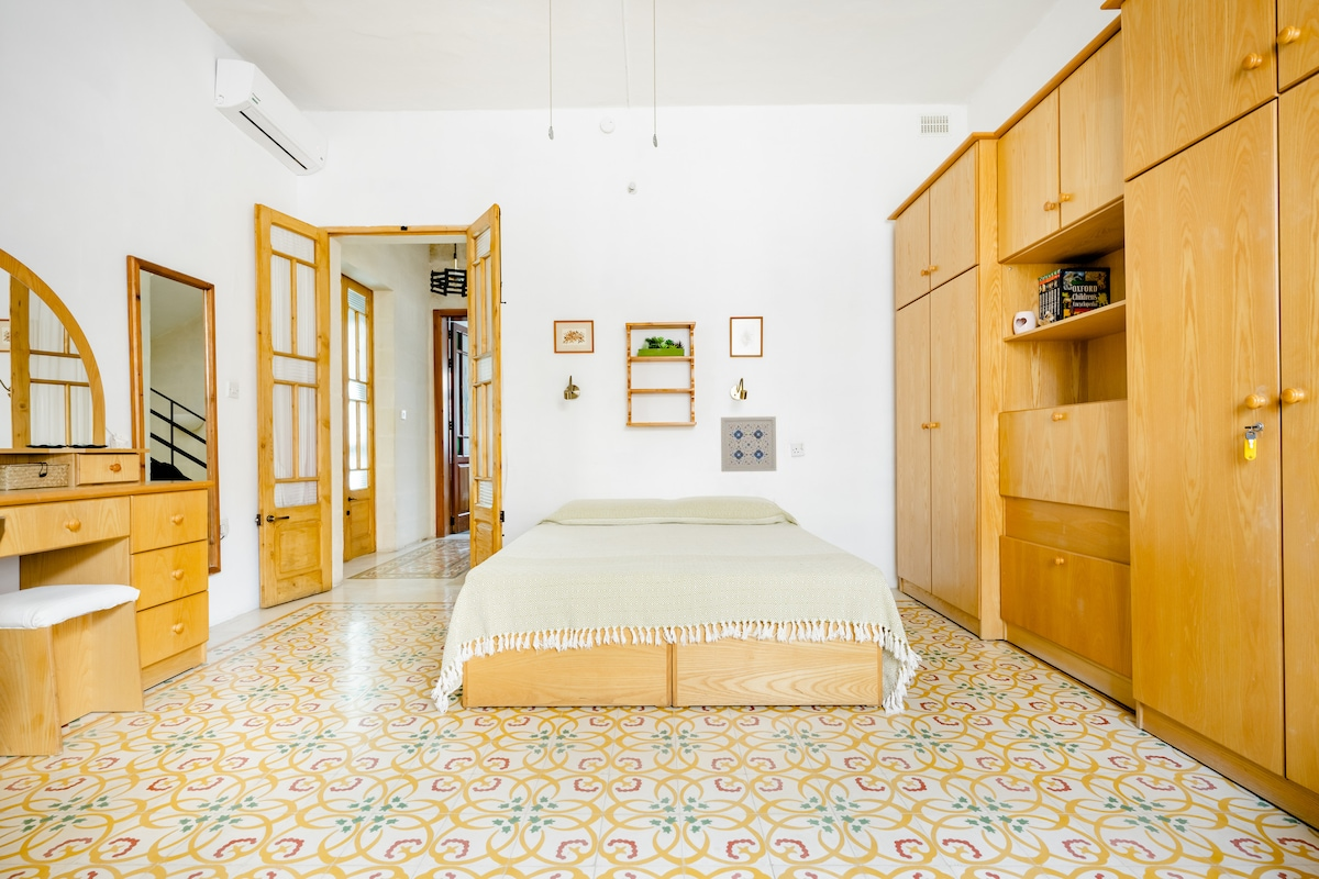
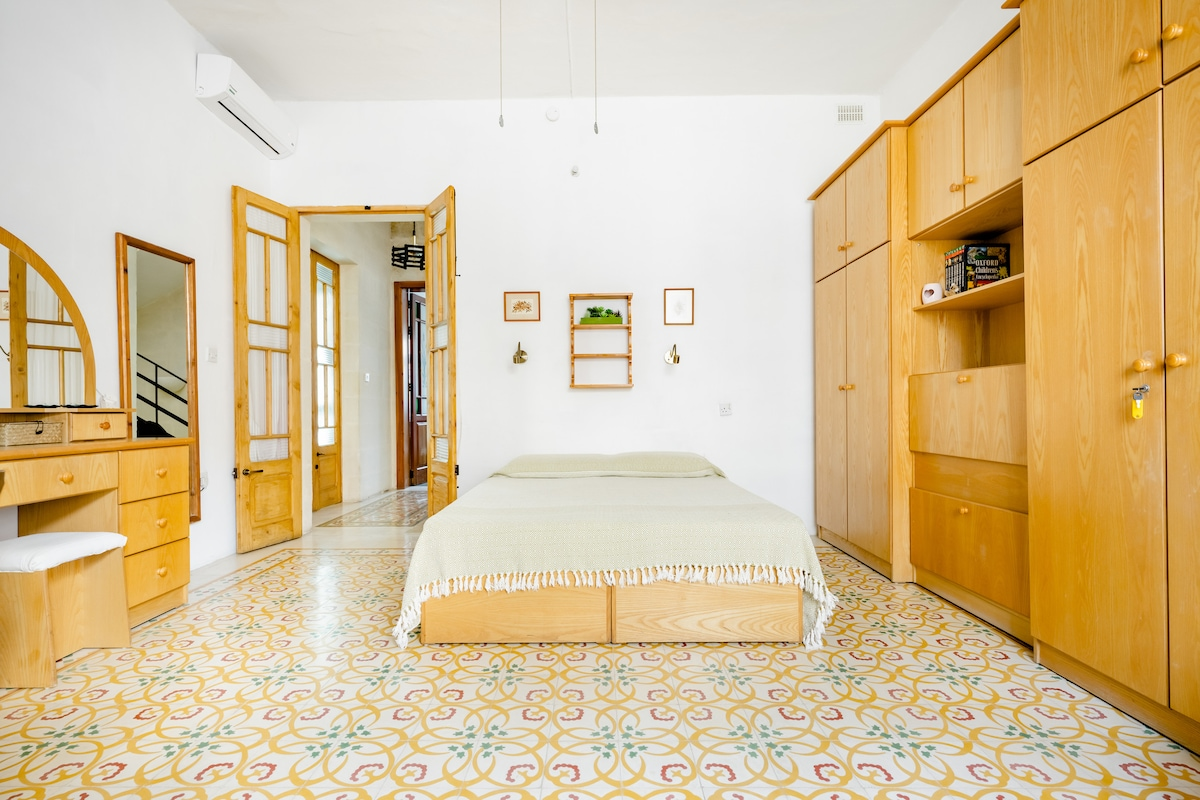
- wall art (747, 444)
